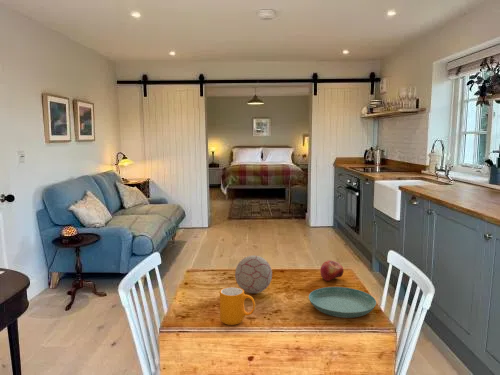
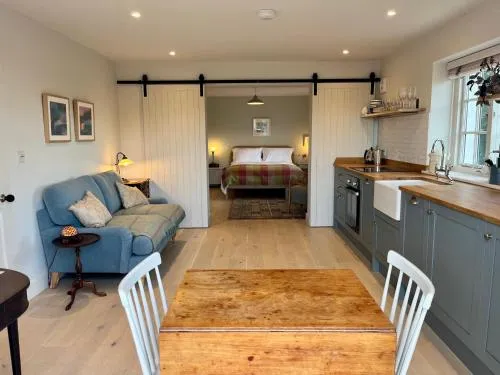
- saucer (341, 302)
- fruit (331, 270)
- decorative ball (253, 274)
- mug (237, 306)
